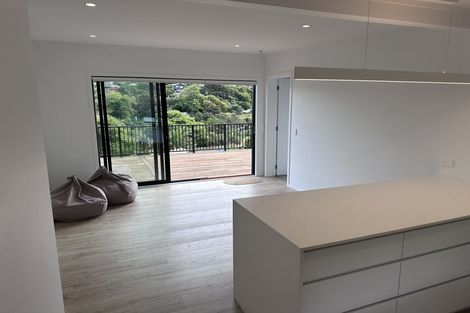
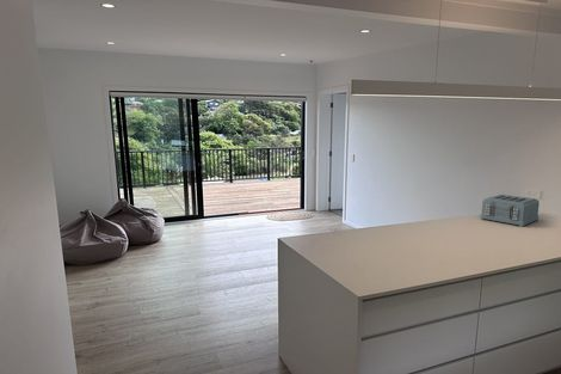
+ toaster (508, 209)
